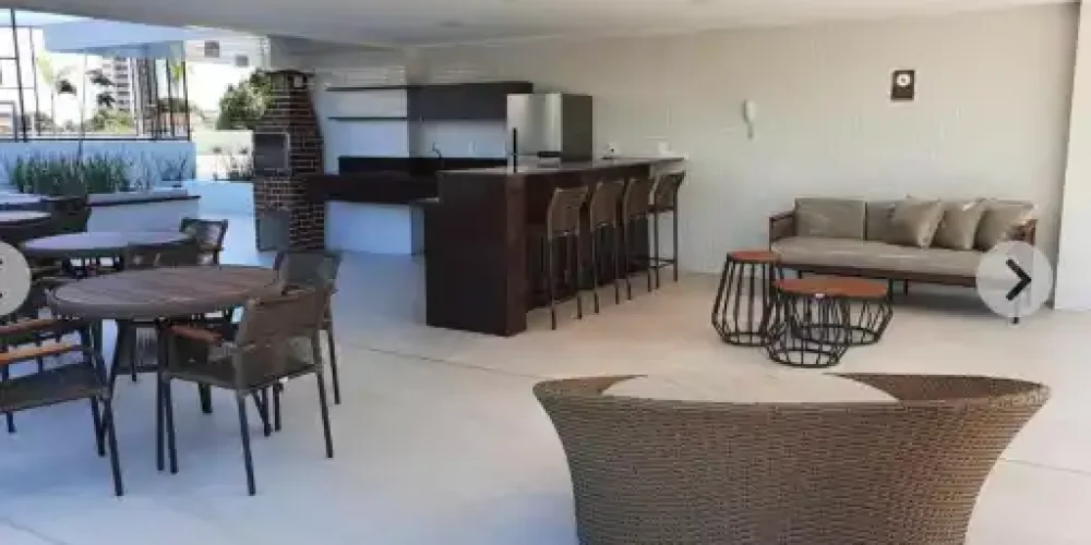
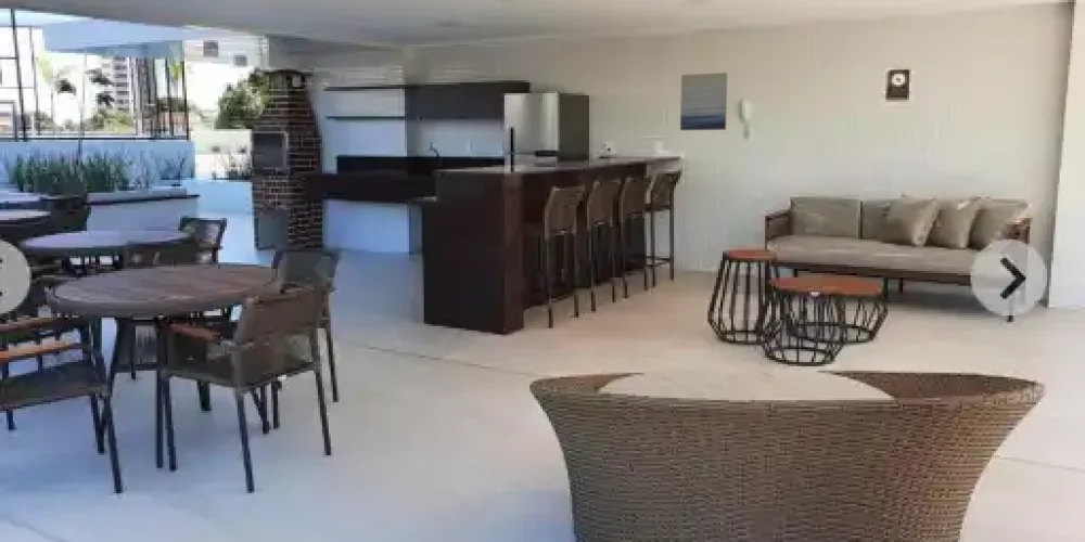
+ wall art (703, 102)
